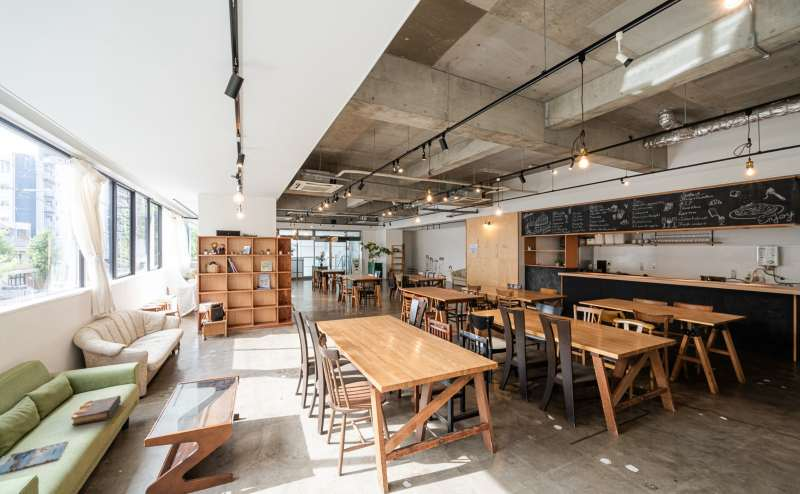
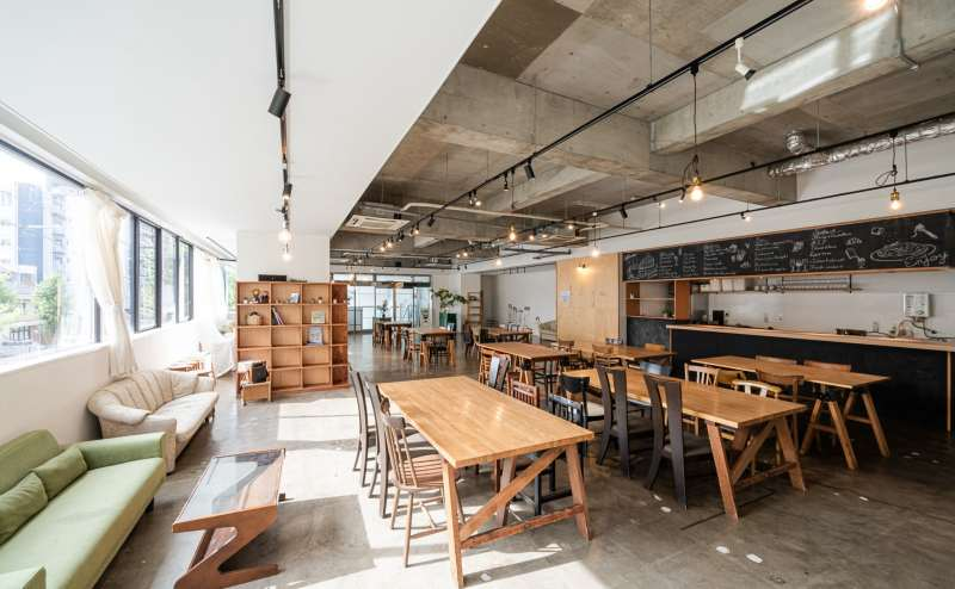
- book (97, 409)
- magazine (30, 457)
